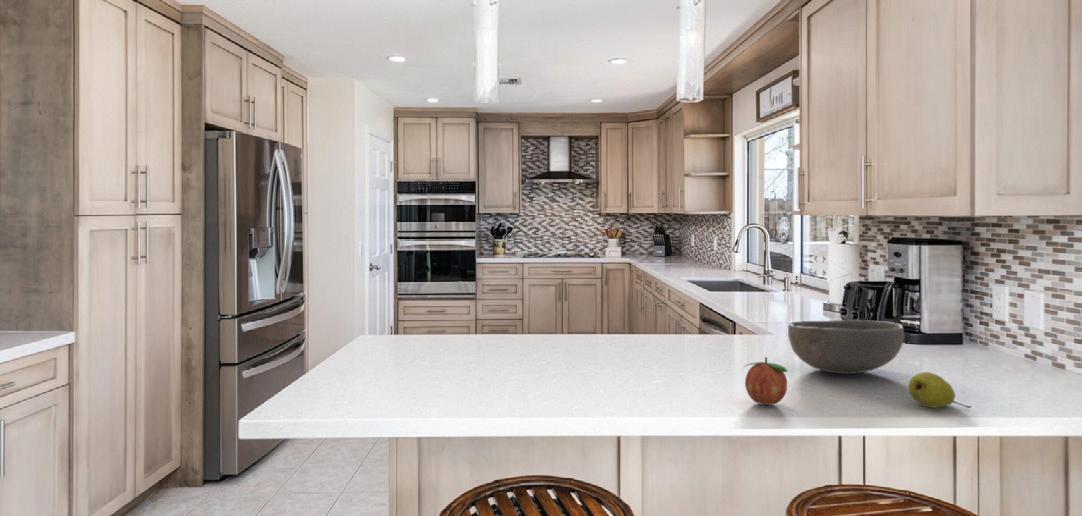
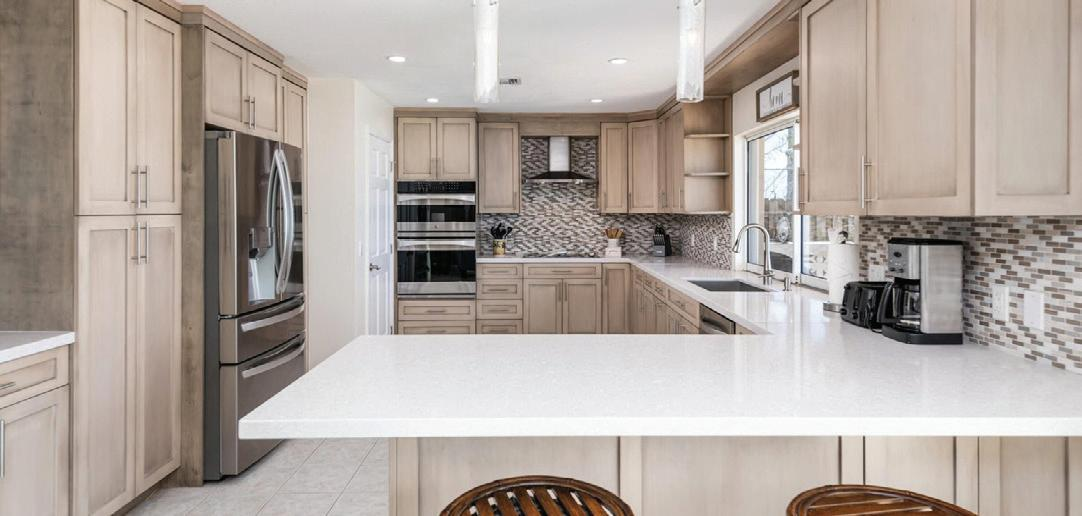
- bowl (843, 347)
- fruit (937, 389)
- fruit (766, 380)
